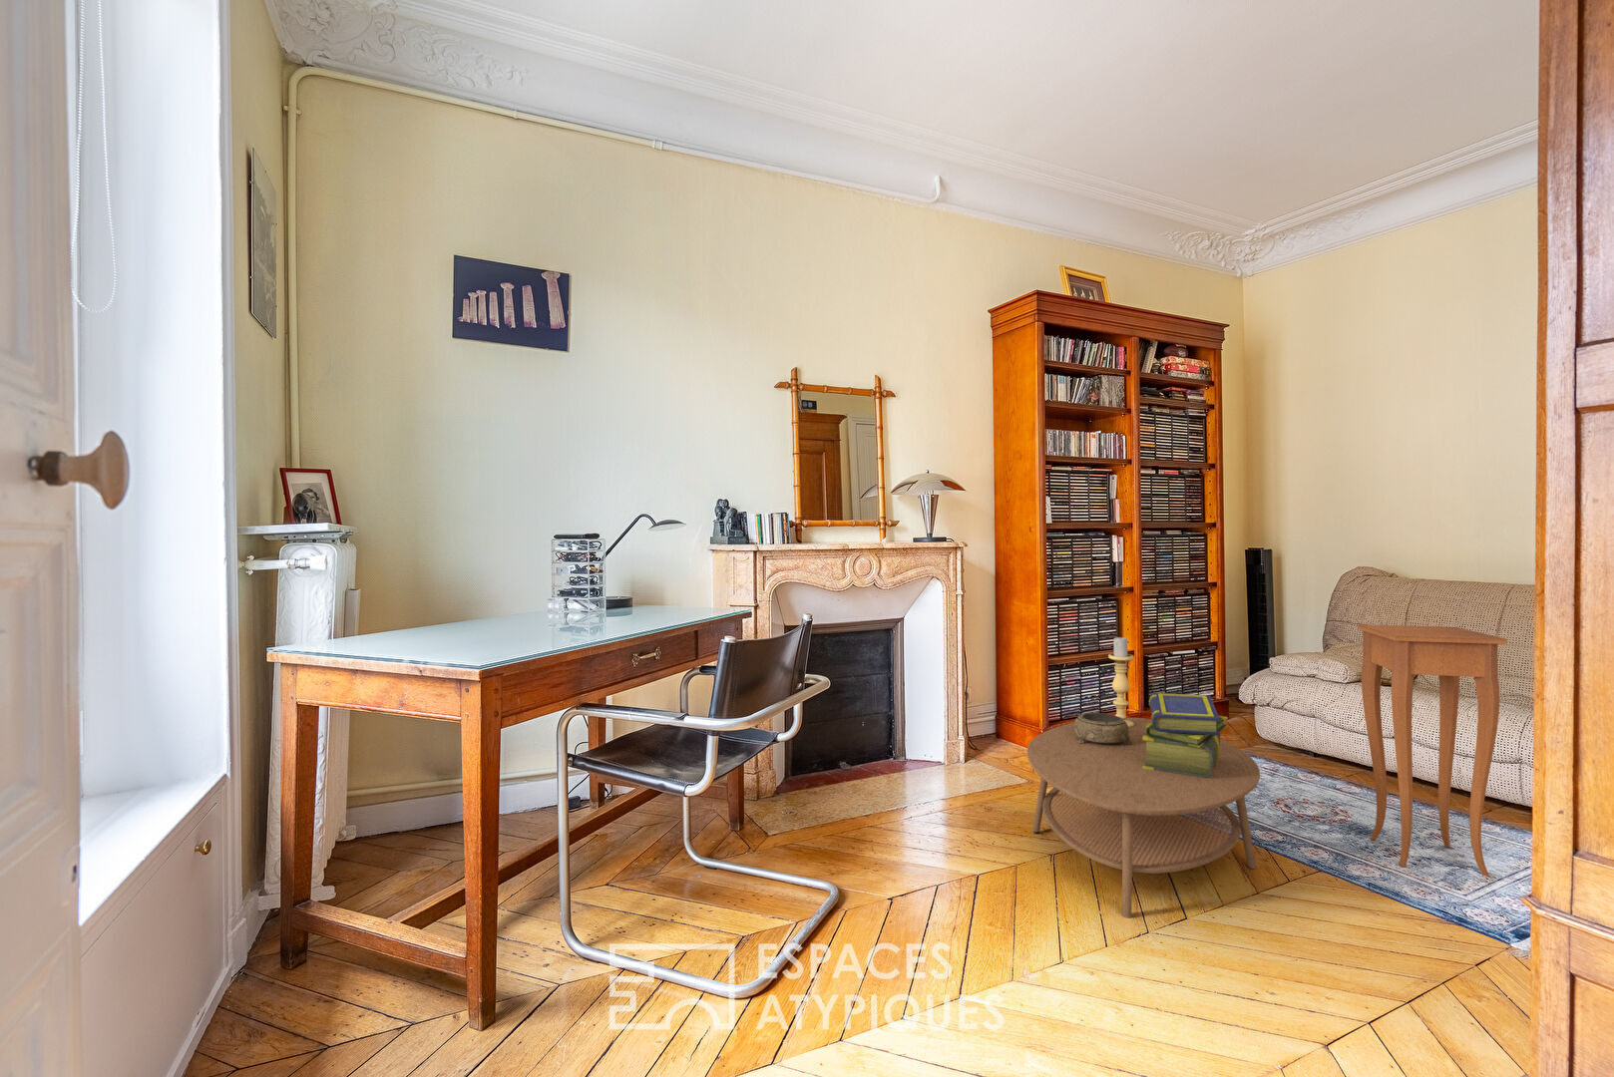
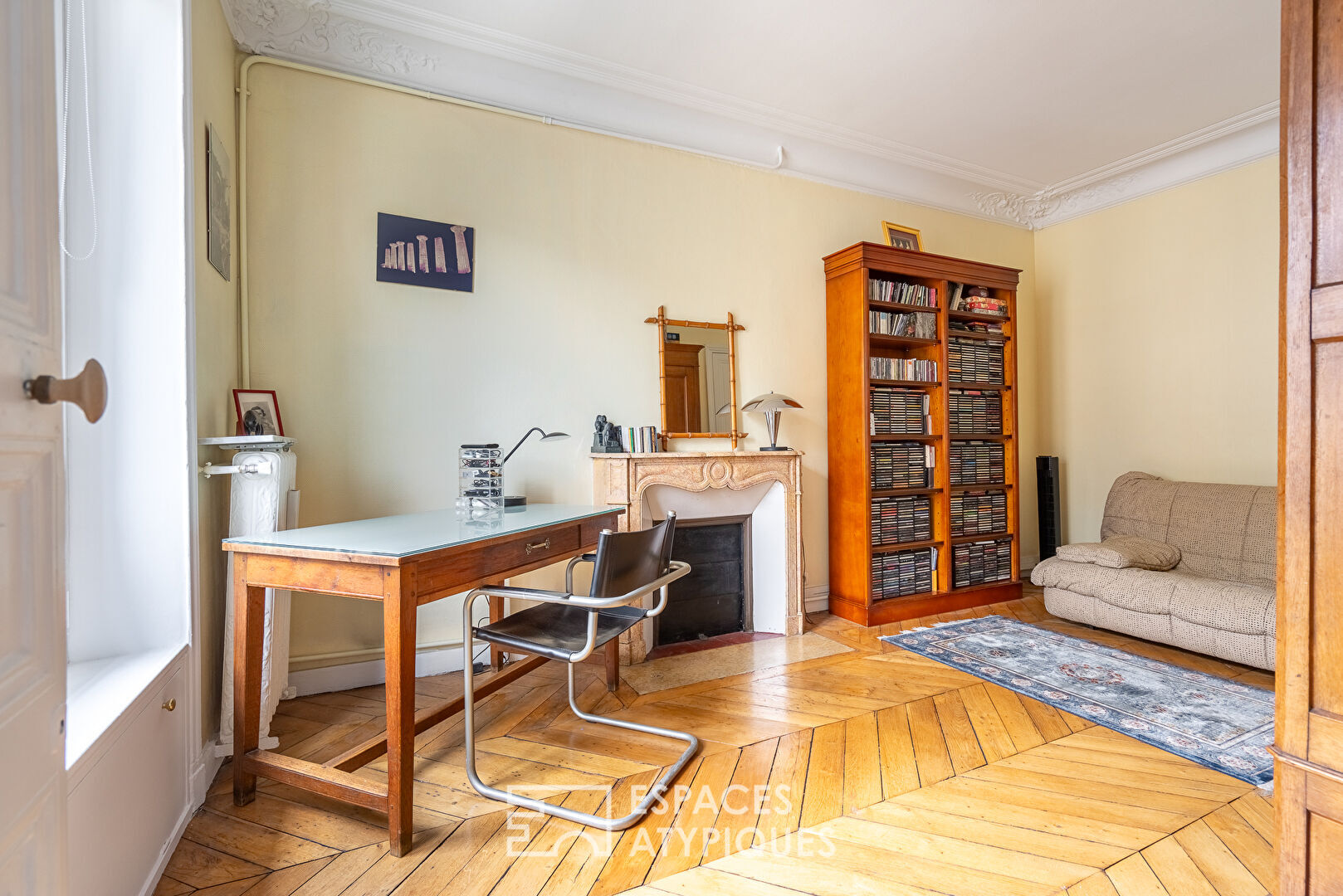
- coffee table (1137, 802)
- side table (1440, 743)
- candle holder (1120, 679)
- stack of books (1184, 731)
- decorative bowl (1103, 728)
